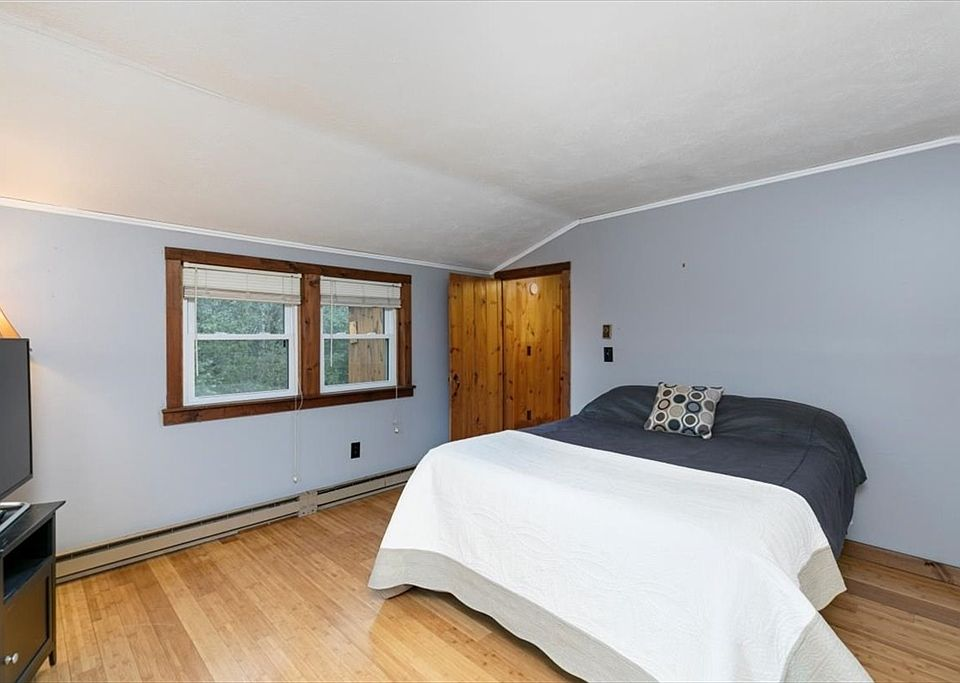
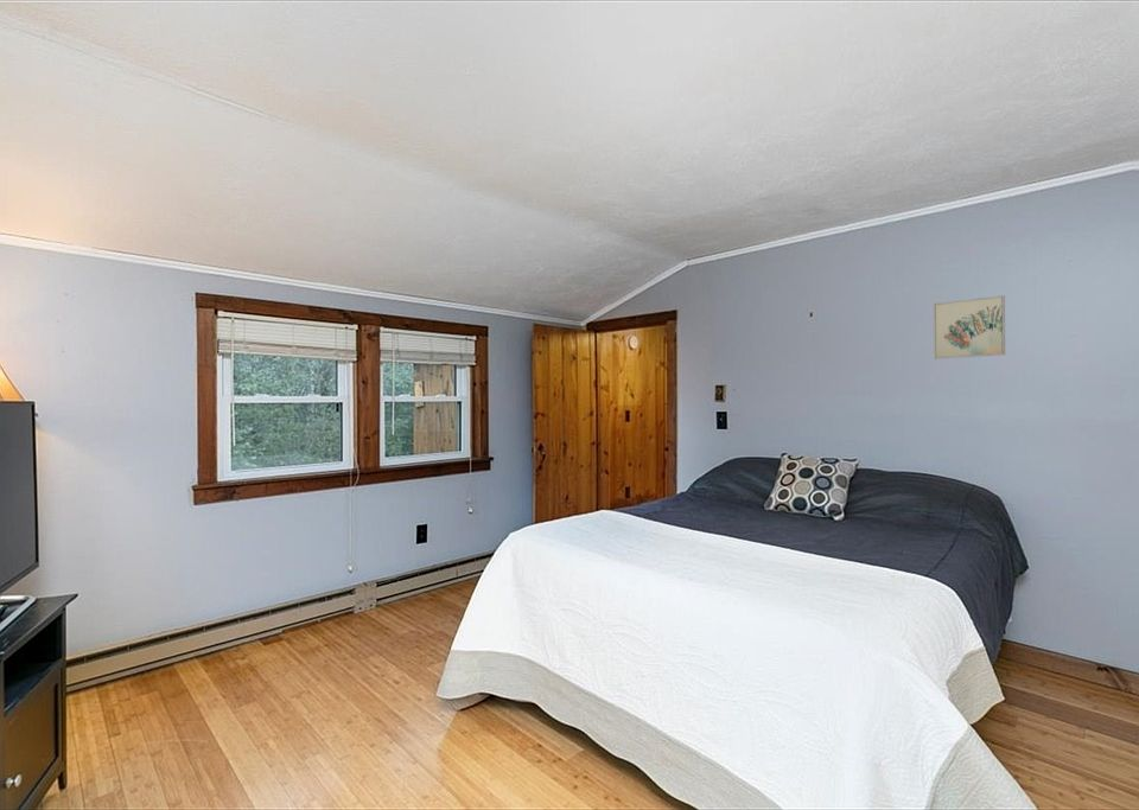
+ wall art (968, 327)
